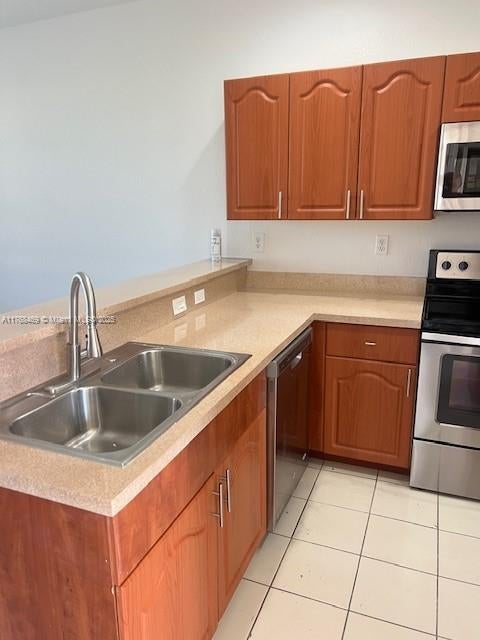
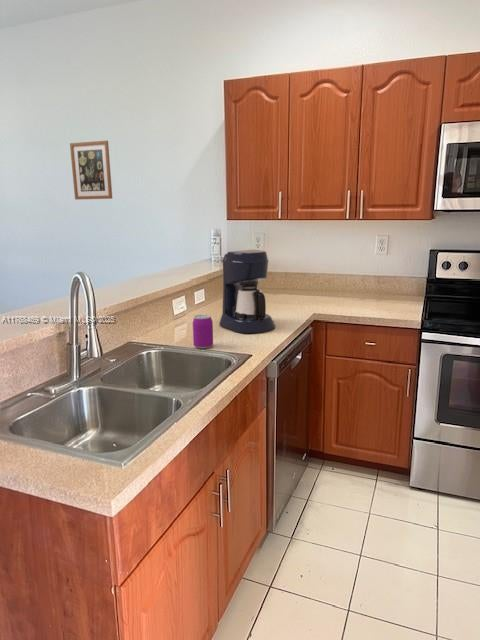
+ beverage can (202, 331)
+ coffee maker (248, 289)
+ wall art (91, 170)
